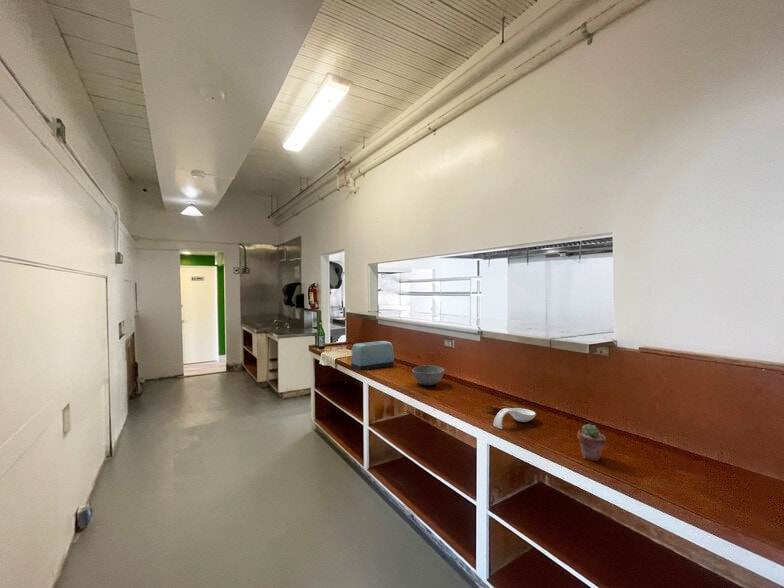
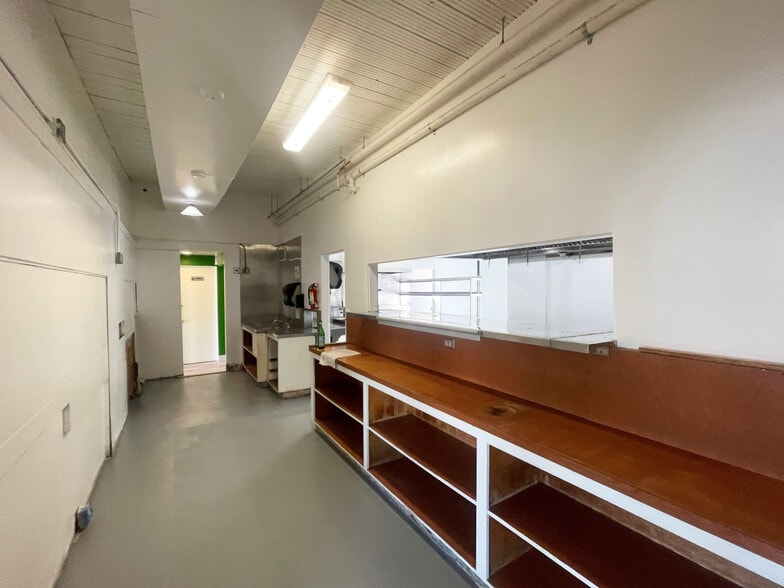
- spoon rest (514, 414)
- toaster (373, 354)
- bowl (428, 376)
- potted succulent (591, 440)
